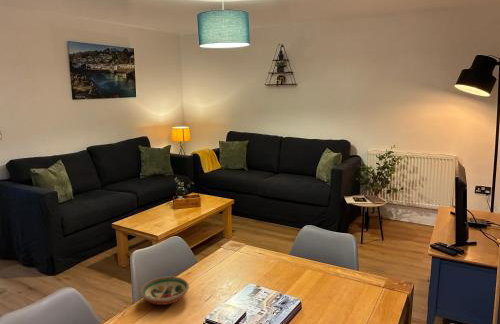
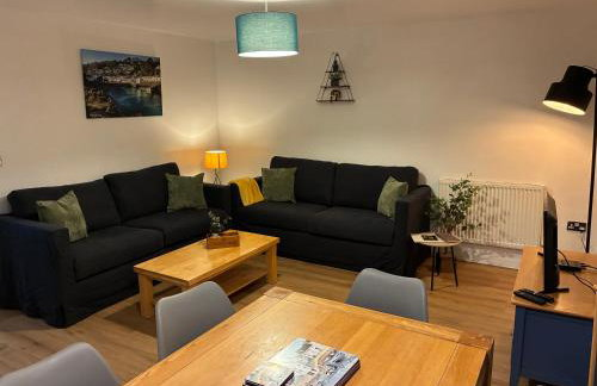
- decorative bowl (165, 292)
